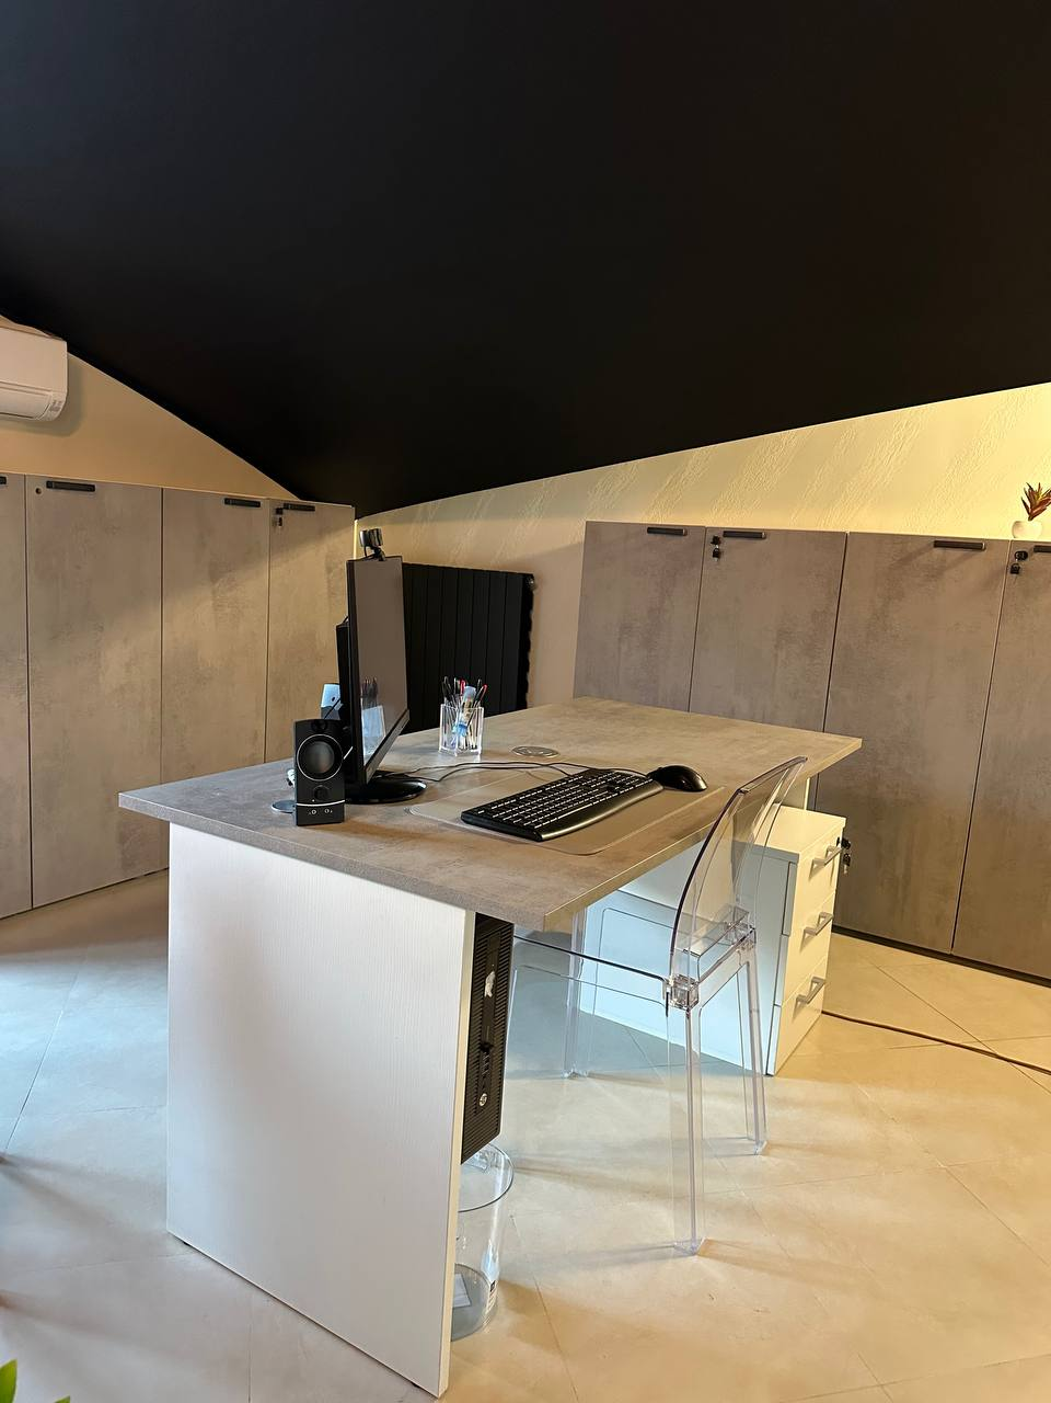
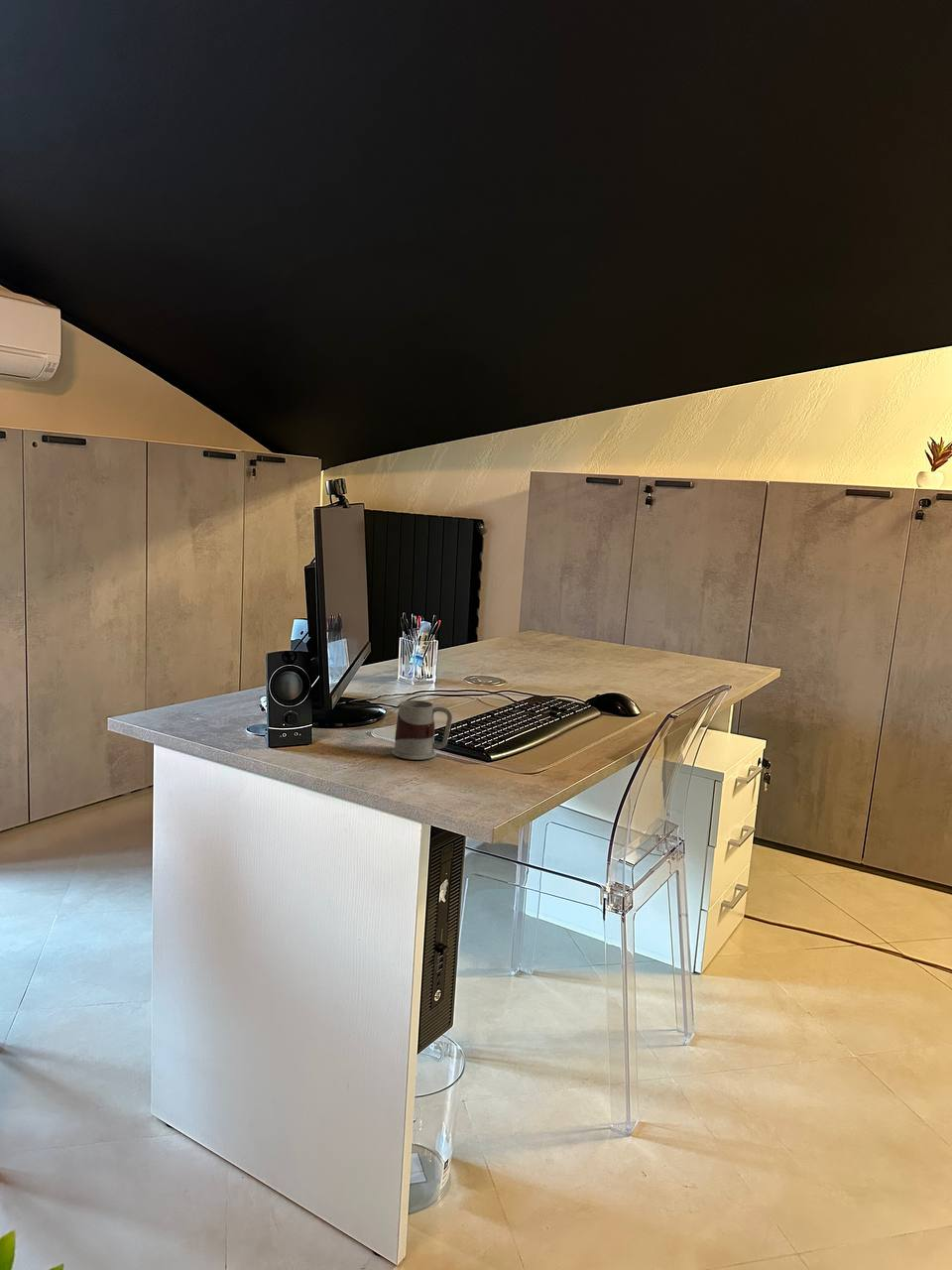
+ mug (422, 729)
